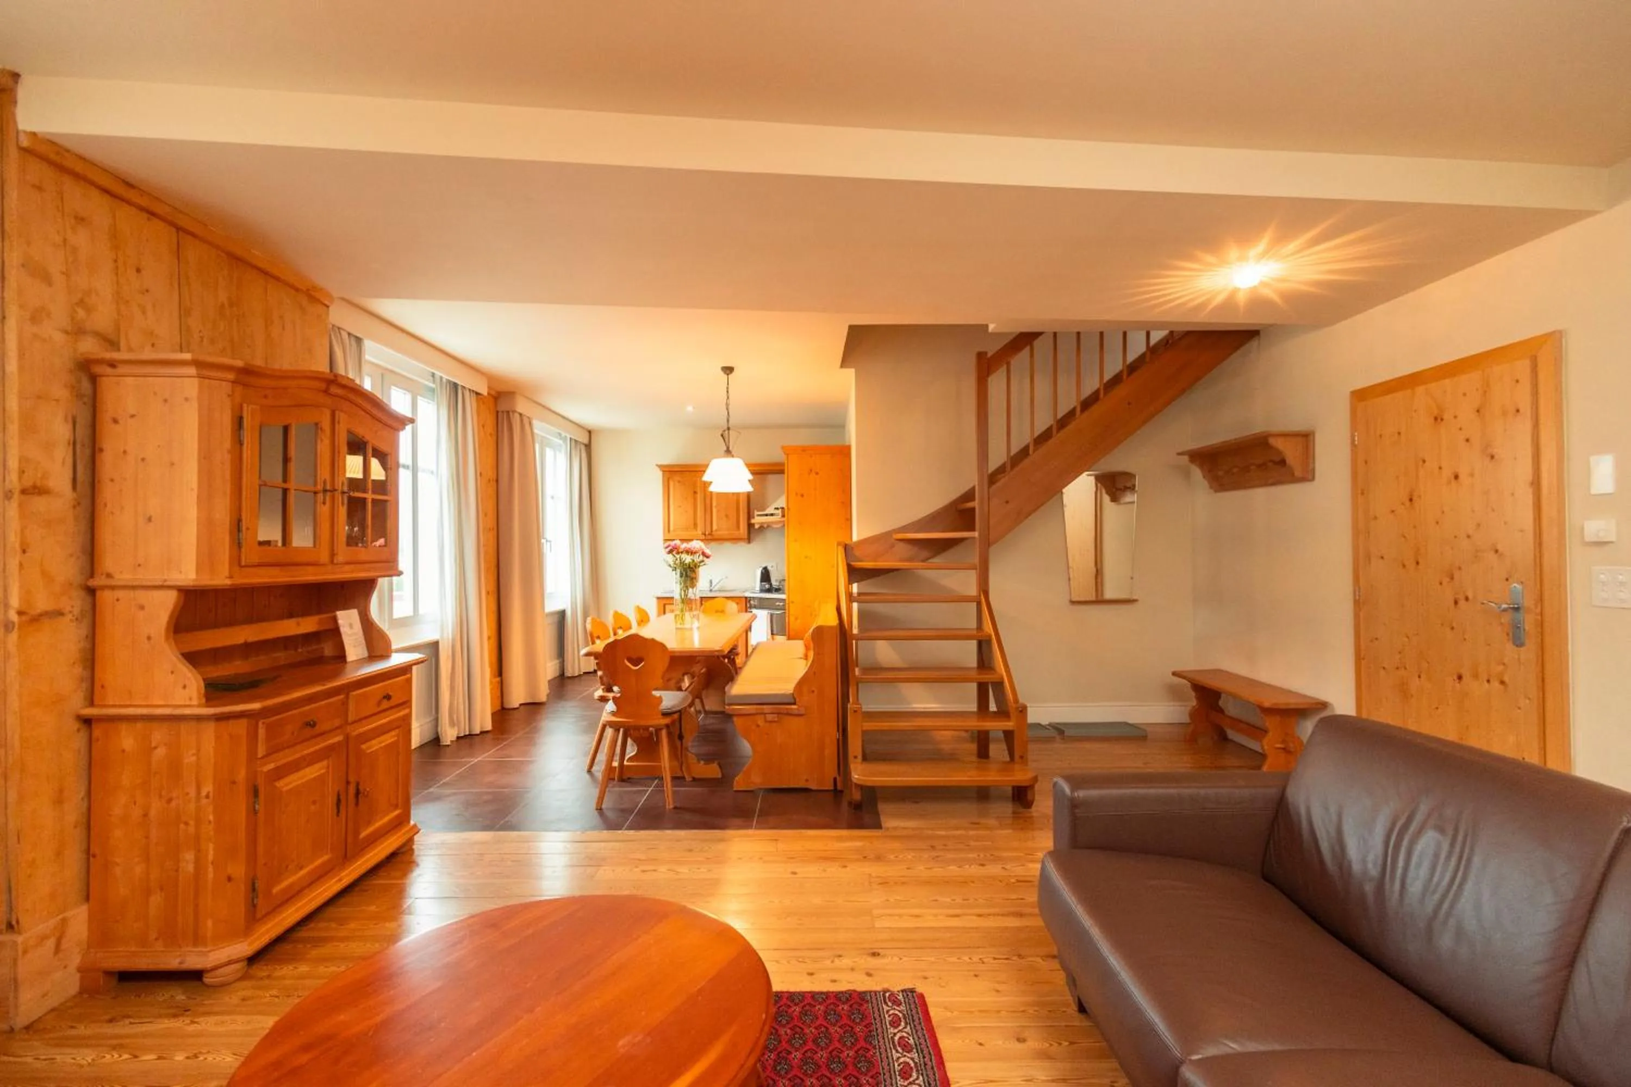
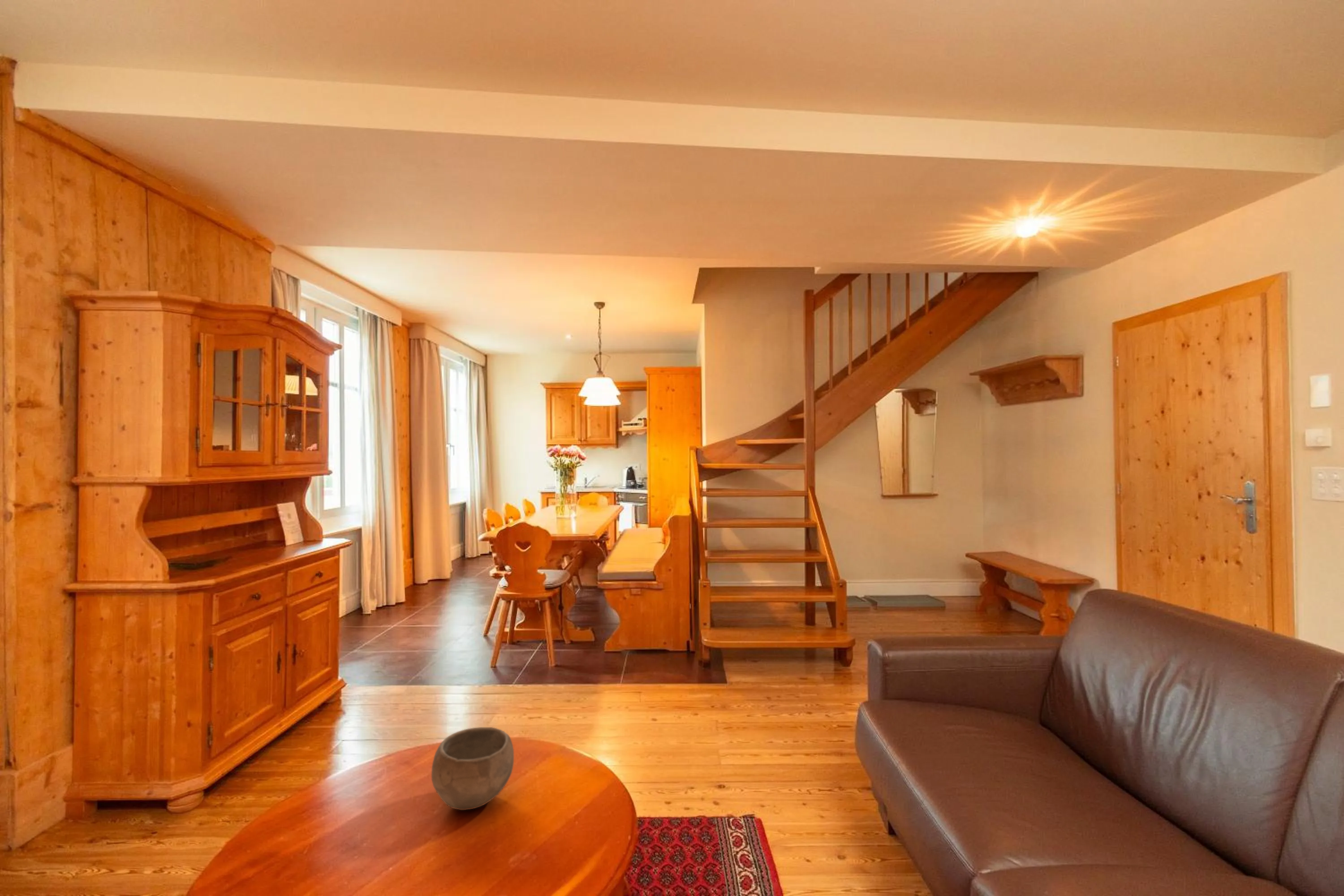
+ bowl (473, 771)
